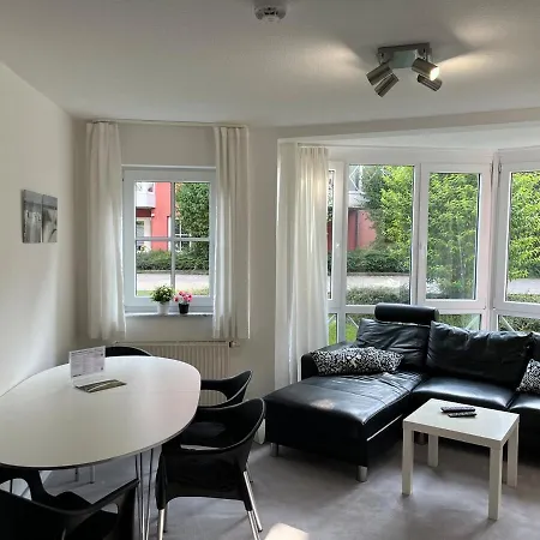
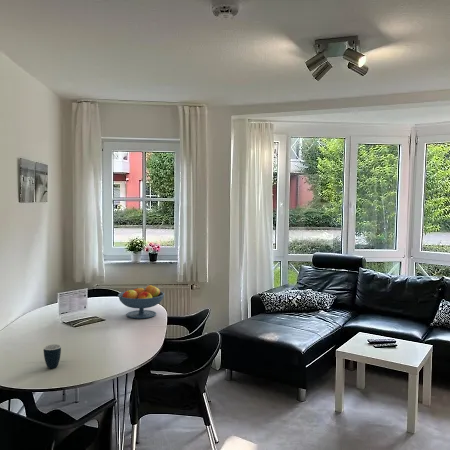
+ mug (53, 355)
+ fruit bowl (141, 300)
